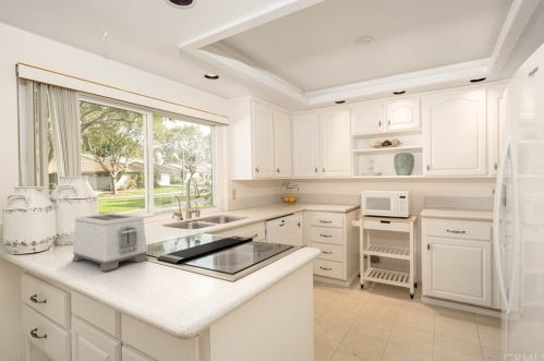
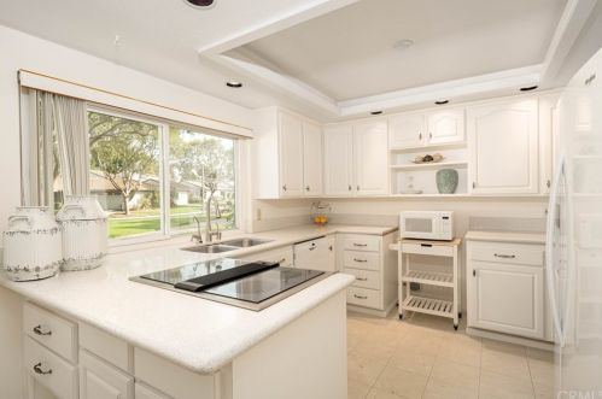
- toaster (111, 238)
